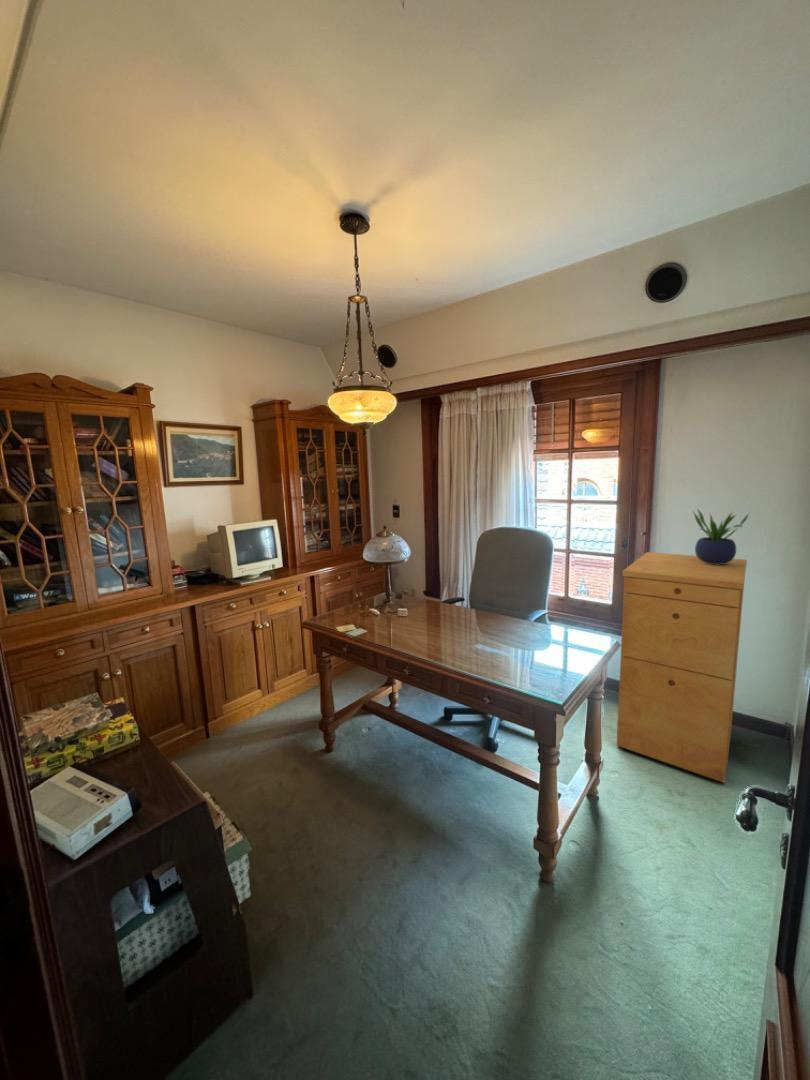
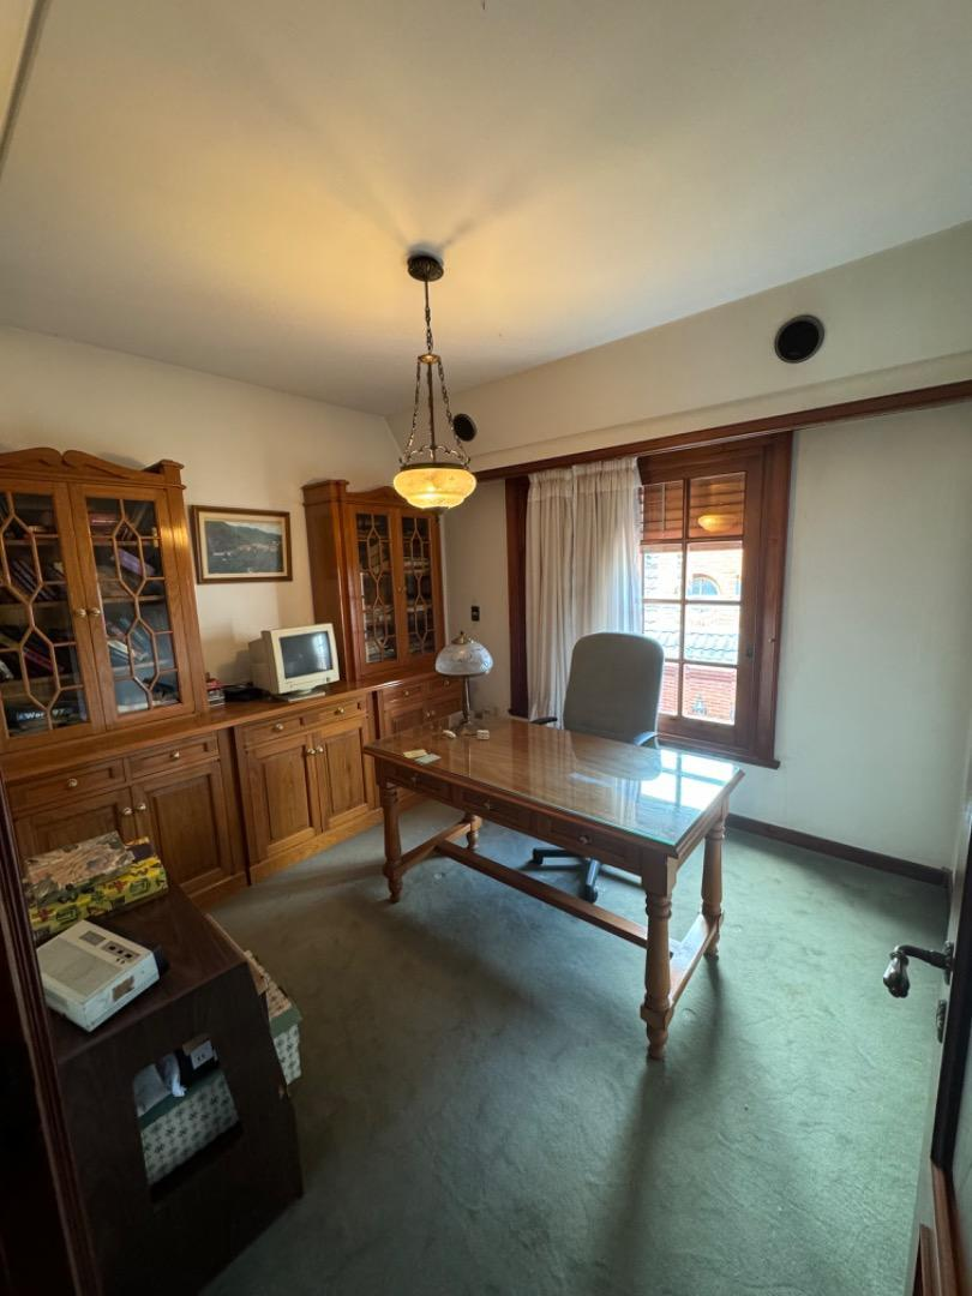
- filing cabinet (681, 653)
- potted plant (714, 535)
